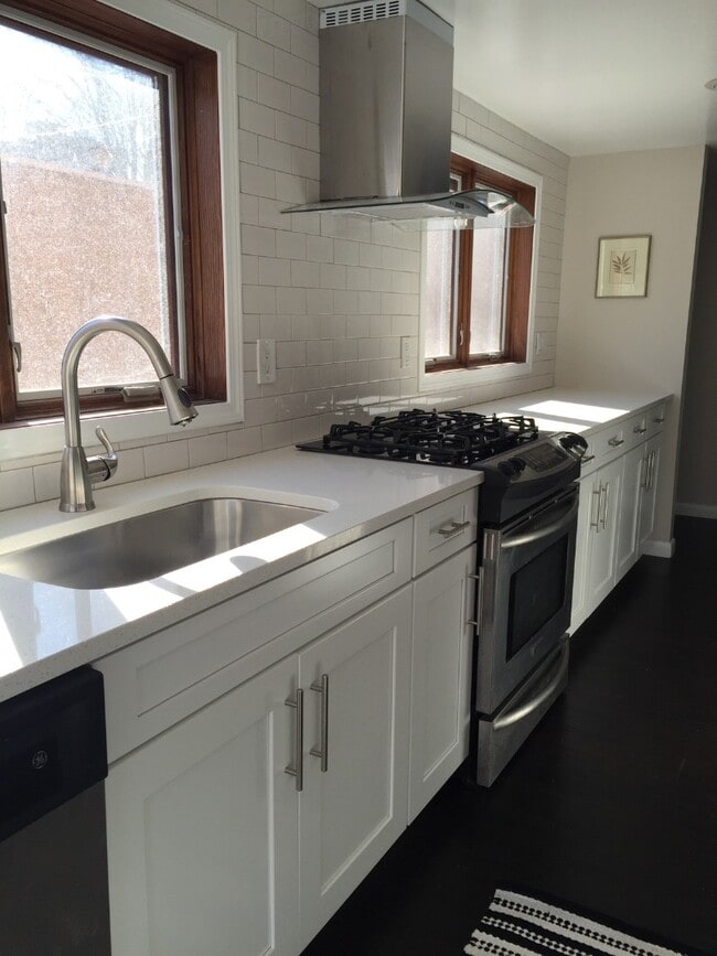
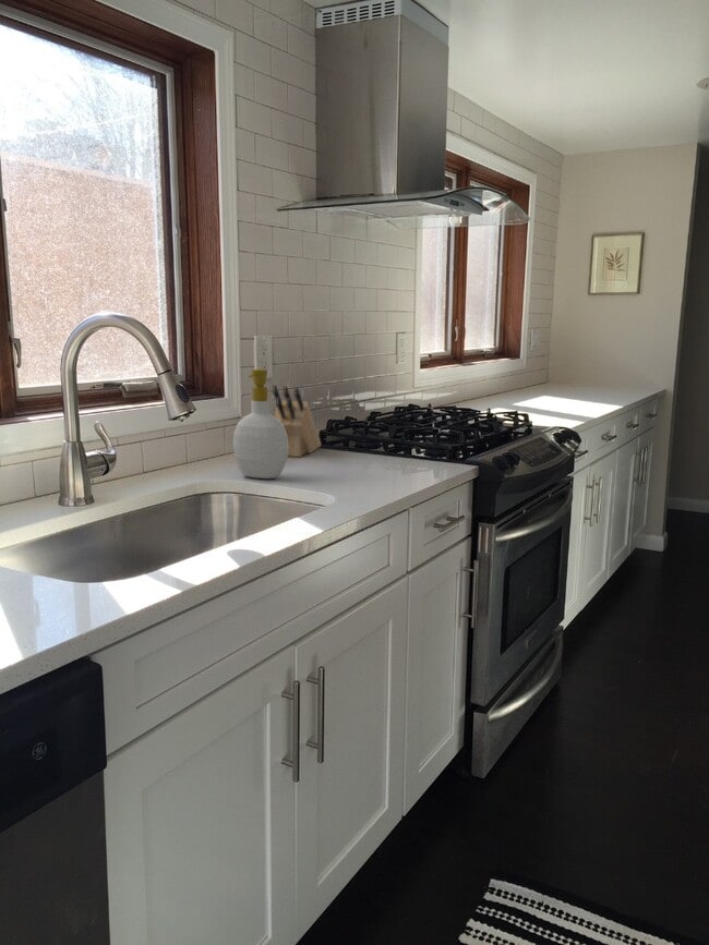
+ soap bottle (259, 423)
+ knife block (296, 417)
